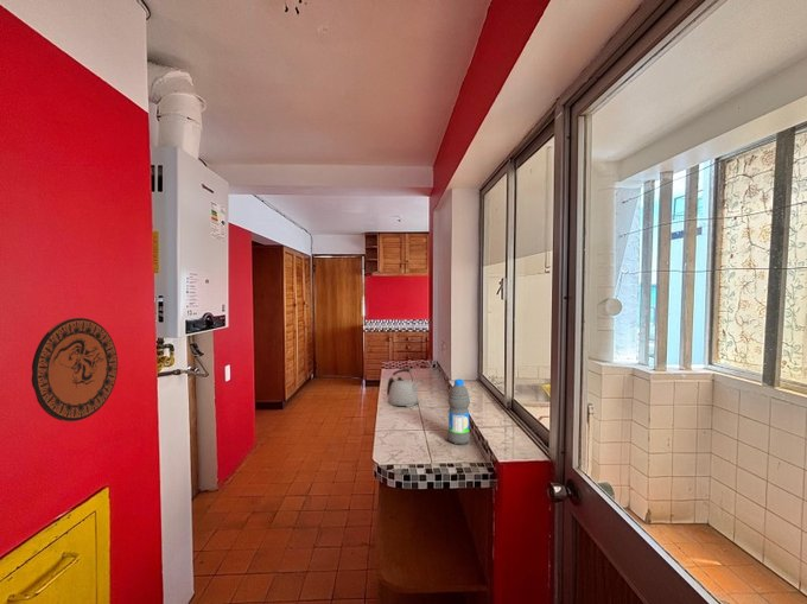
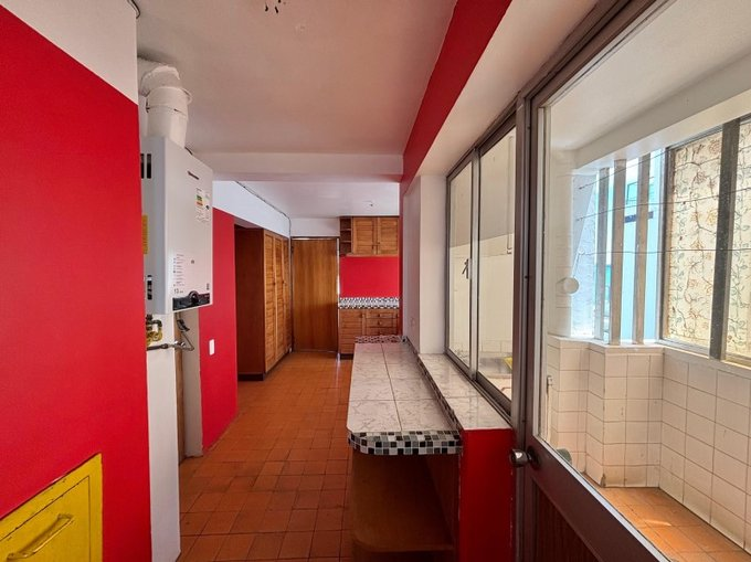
- decorative plate (78, 368)
- water bottle (458, 409)
- kettle (404, 384)
